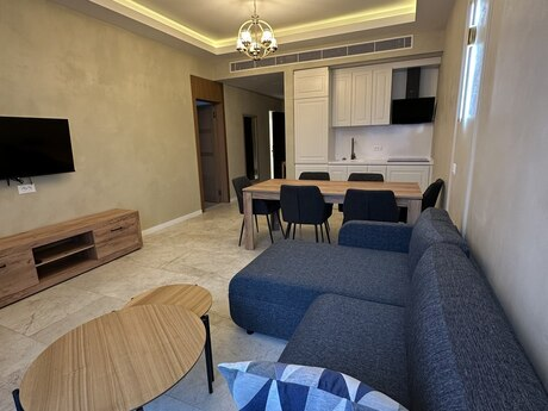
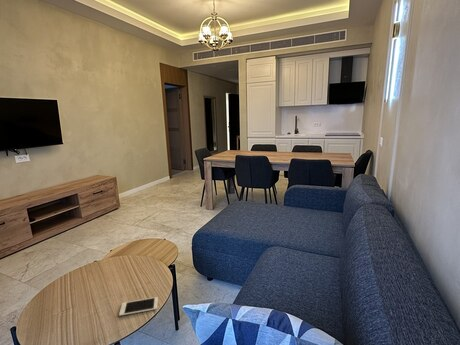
+ cell phone (139, 306)
